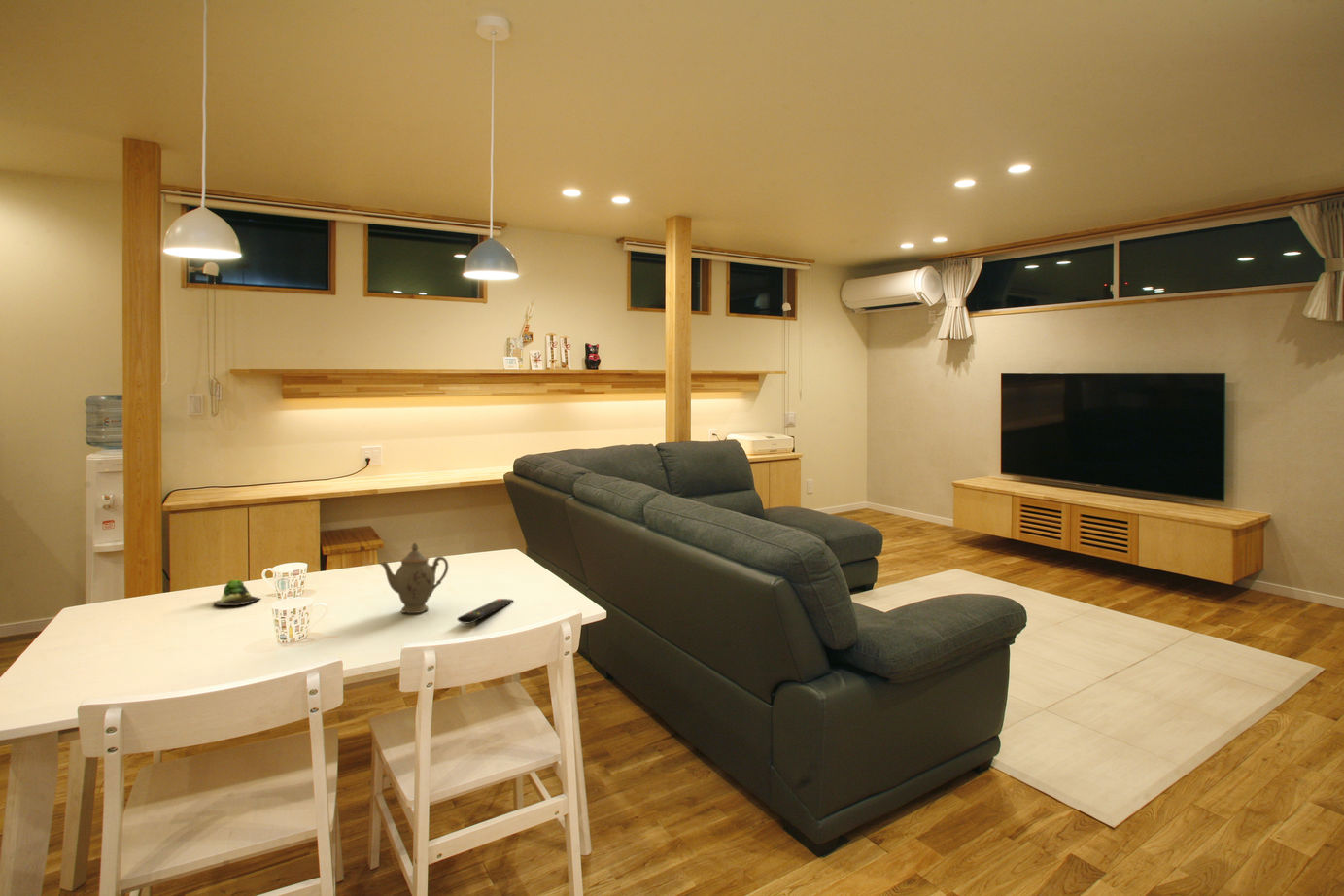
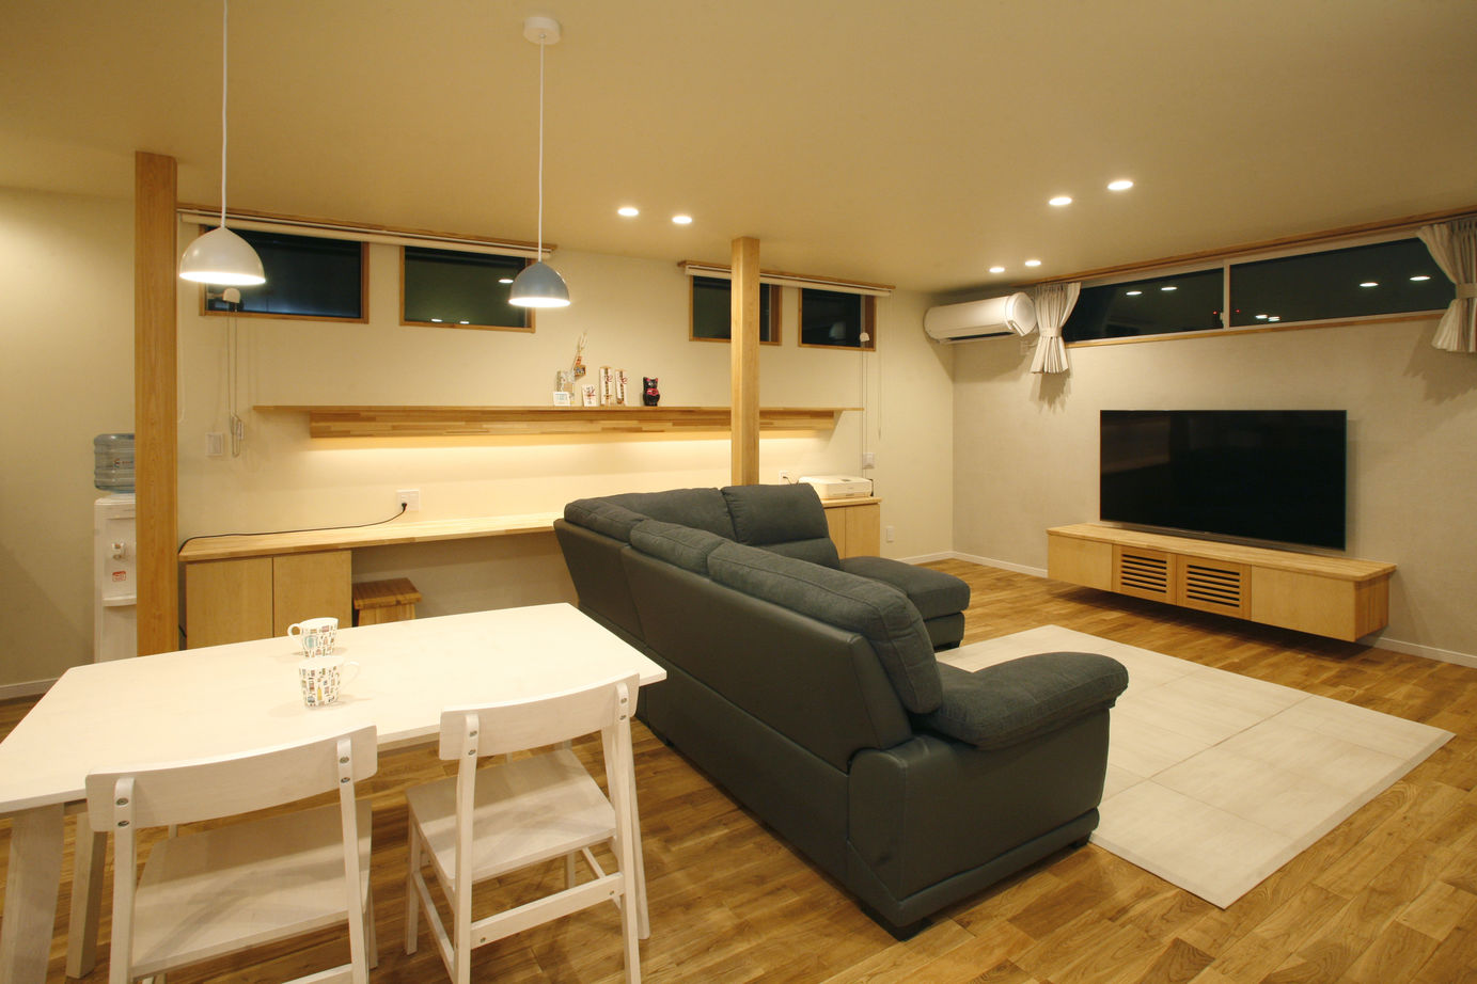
- chinaware (414, 576)
- succulent plant (236, 591)
- remote control (487, 610)
